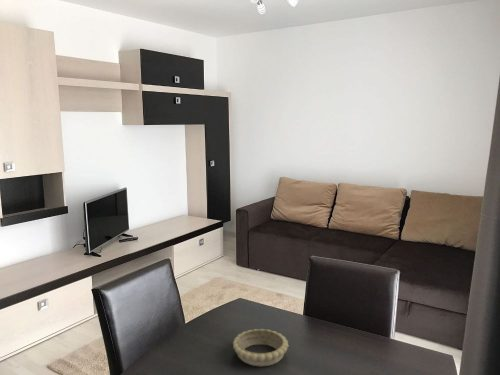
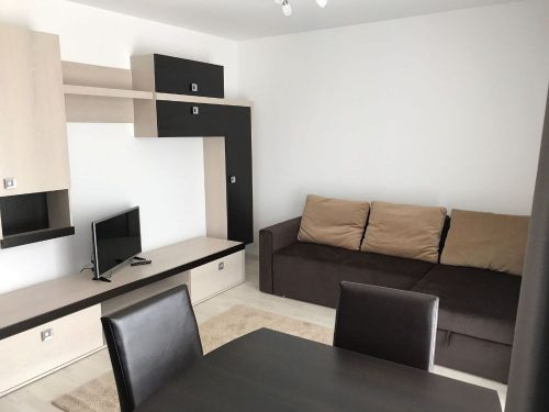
- decorative bowl (260, 343)
